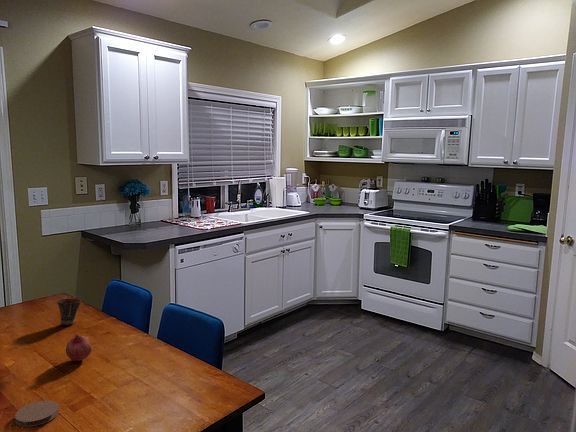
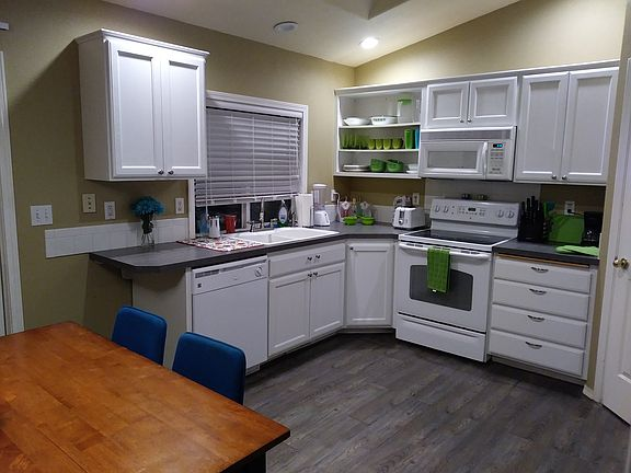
- cup (69, 311)
- coaster (37, 413)
- fruit (78, 346)
